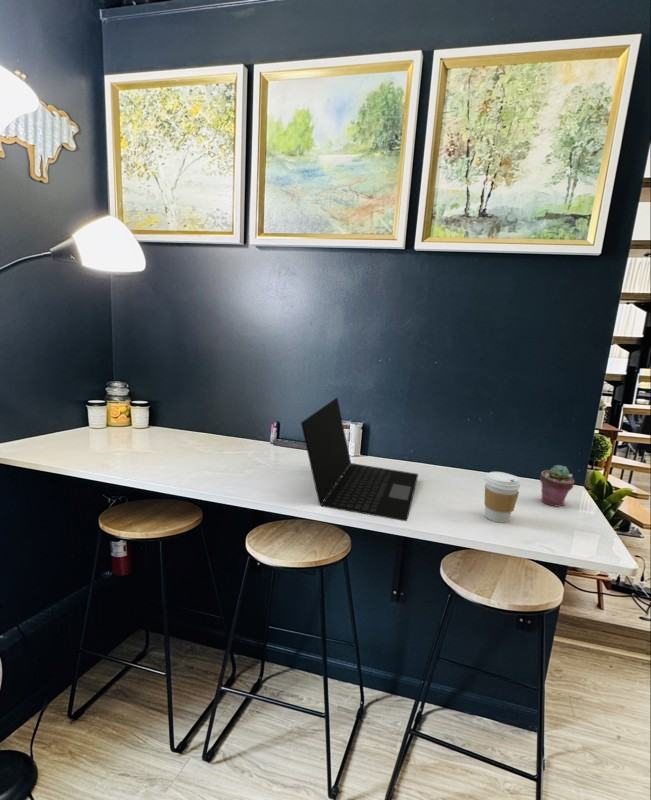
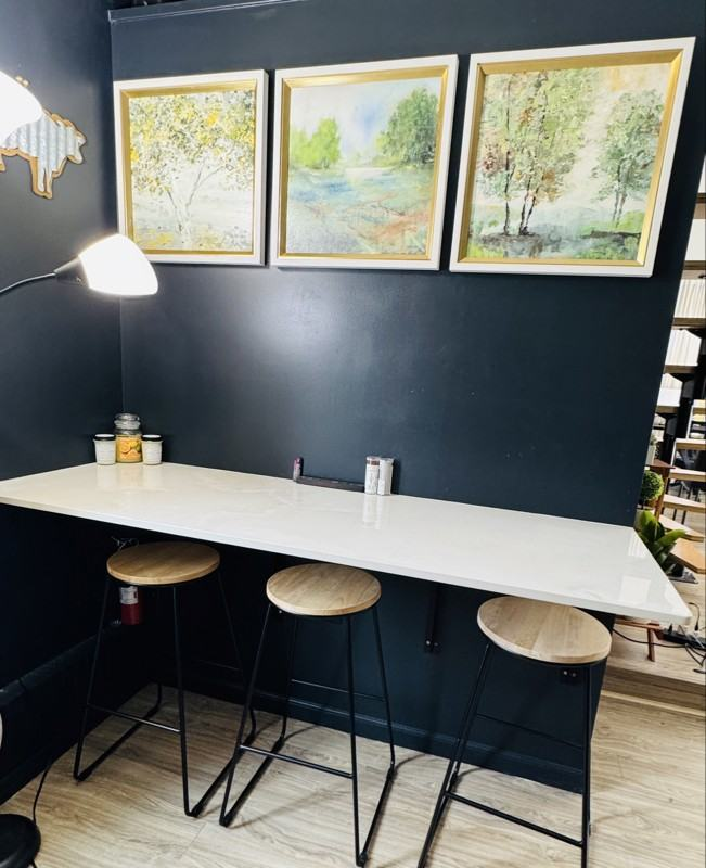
- potted succulent (556, 484)
- laptop (365, 465)
- coffee cup (499, 496)
